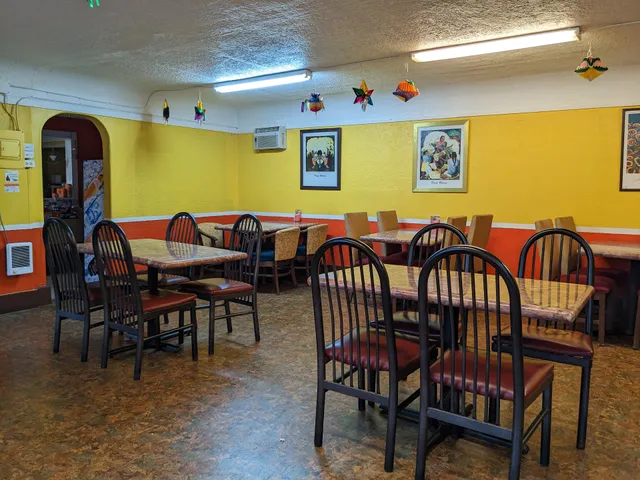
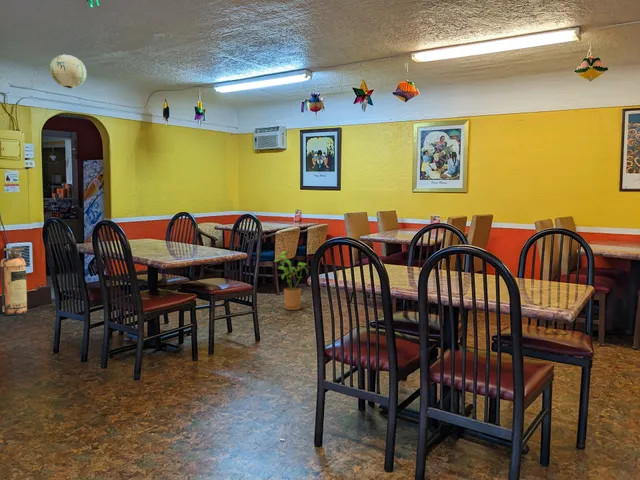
+ house plant (290, 280)
+ fire extinguisher (13, 281)
+ paper lantern (68, 71)
